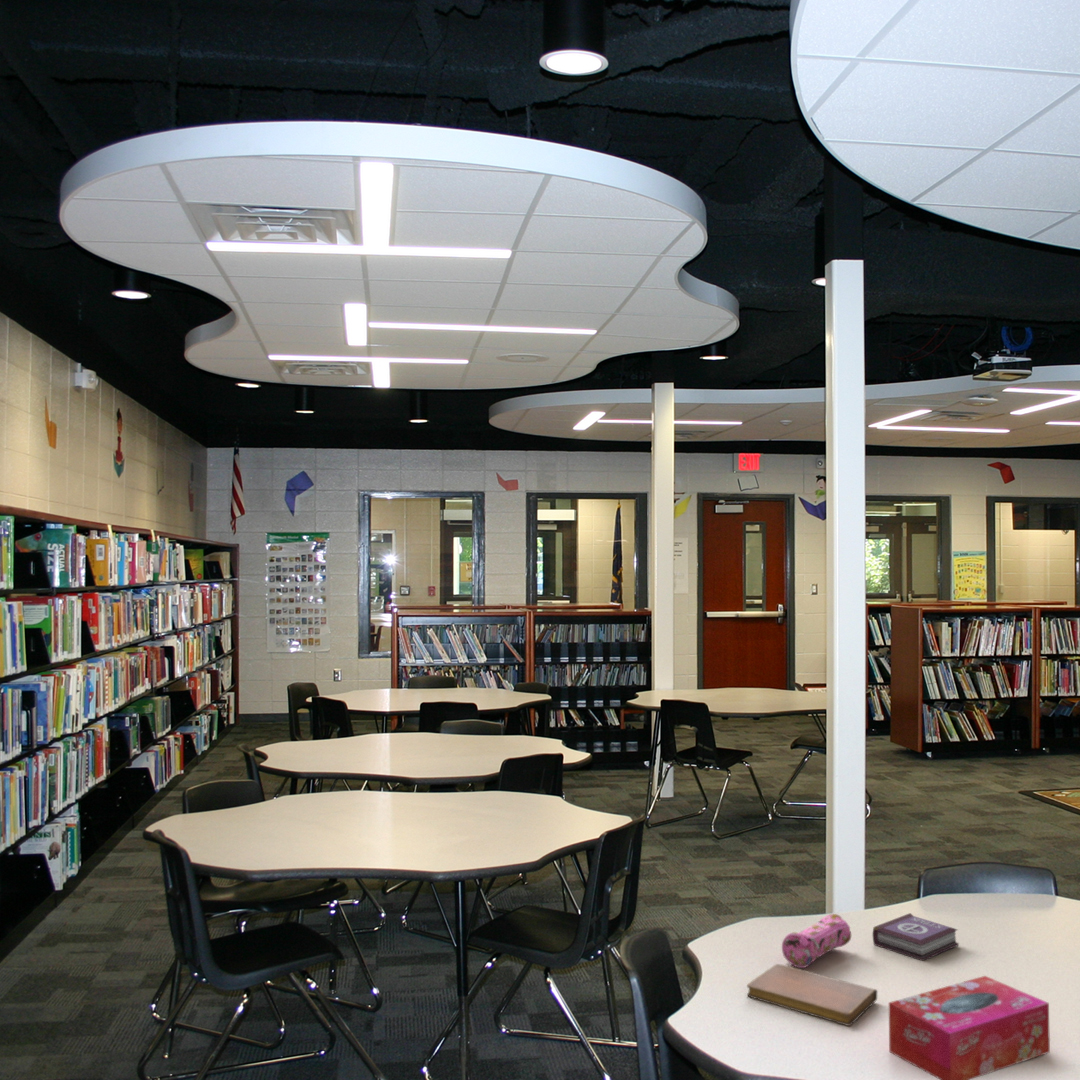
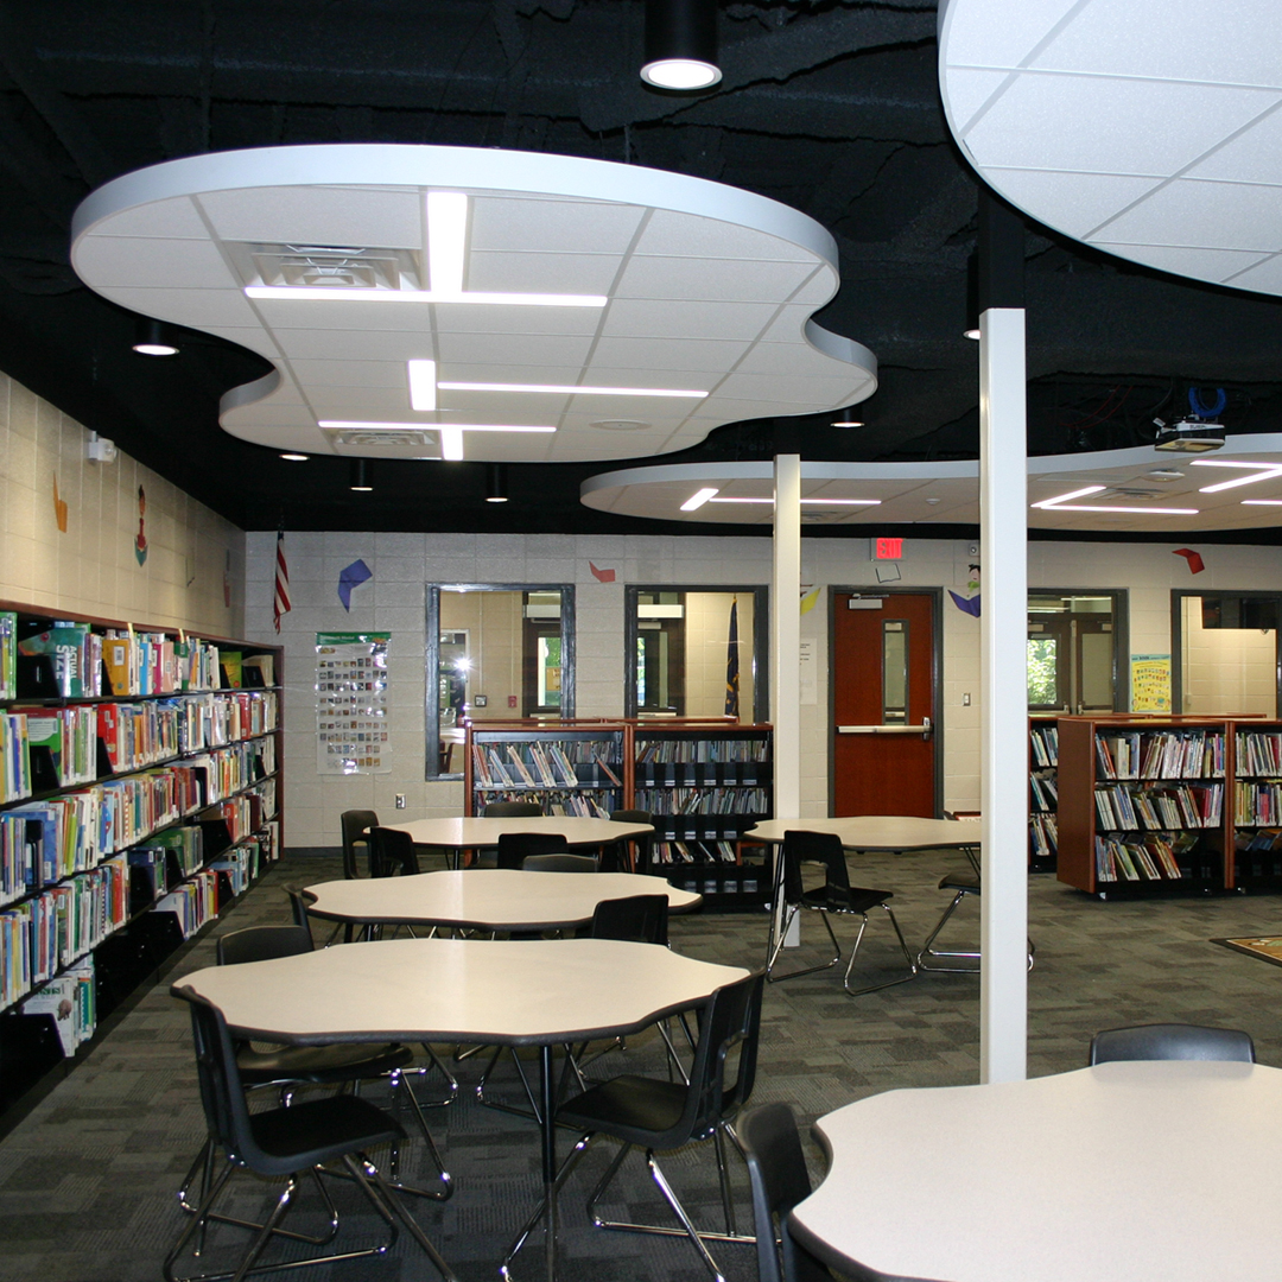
- pencil case (817, 939)
- notebook (811, 992)
- tissue box (969, 1027)
- book (915, 935)
